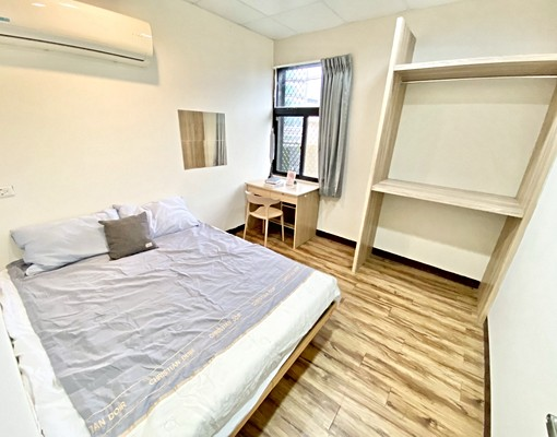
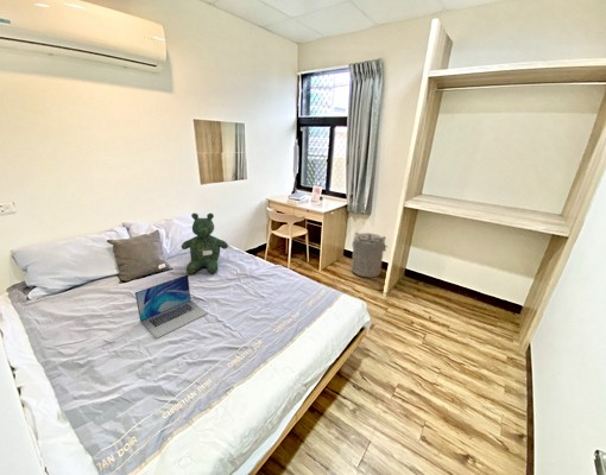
+ laundry hamper (366, 252)
+ laptop (173, 303)
+ teddy bear (202, 241)
